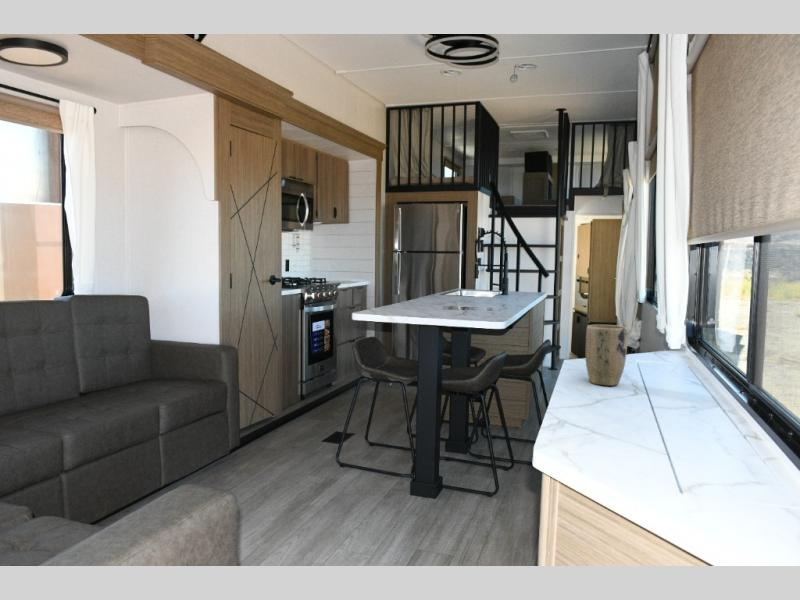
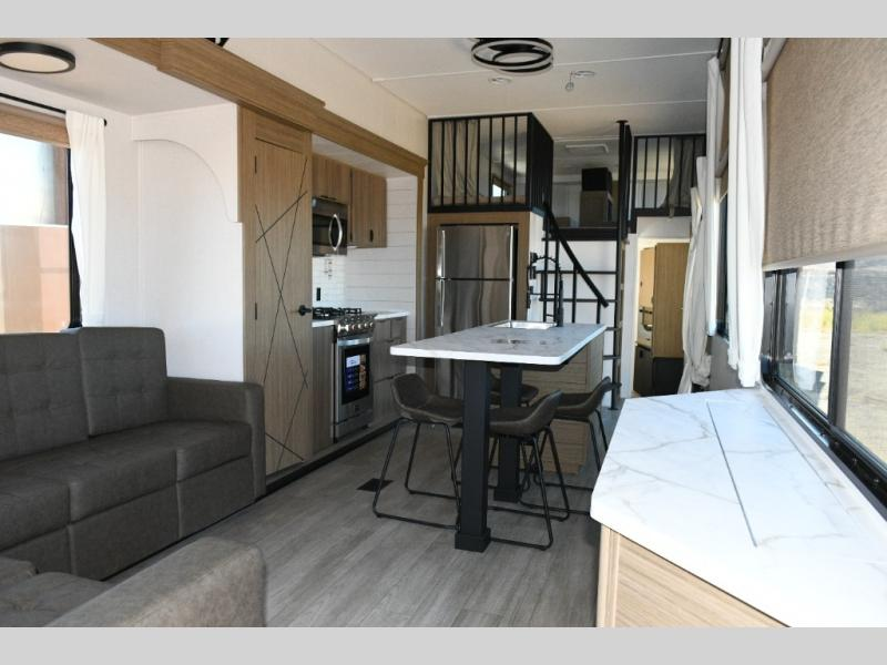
- plant pot (605, 354)
